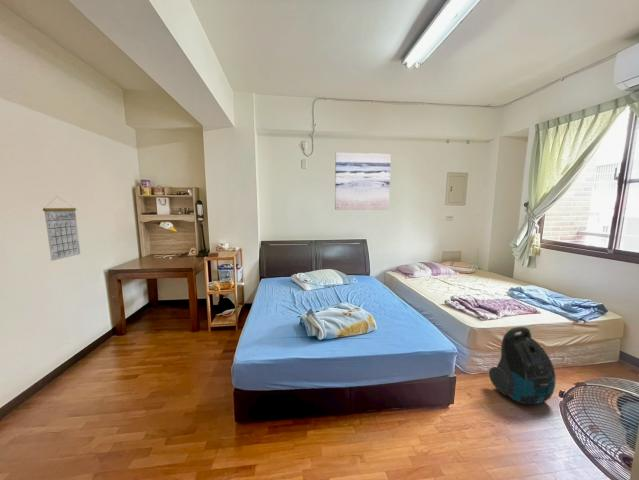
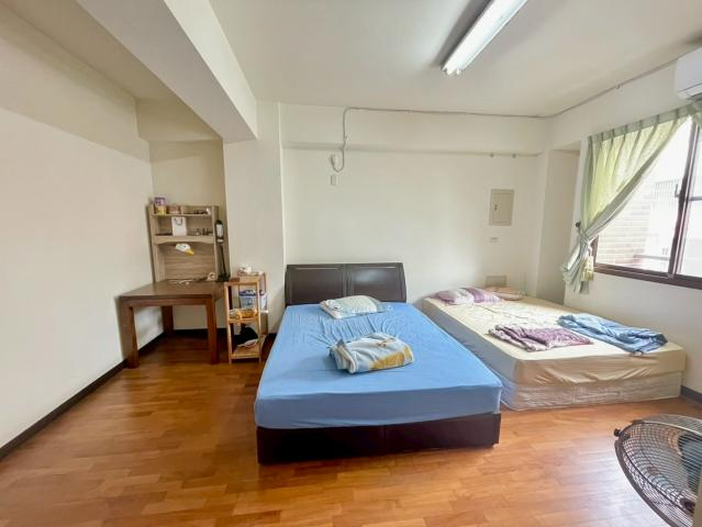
- wall art (362, 182)
- vacuum cleaner (524, 363)
- calendar (62, 227)
